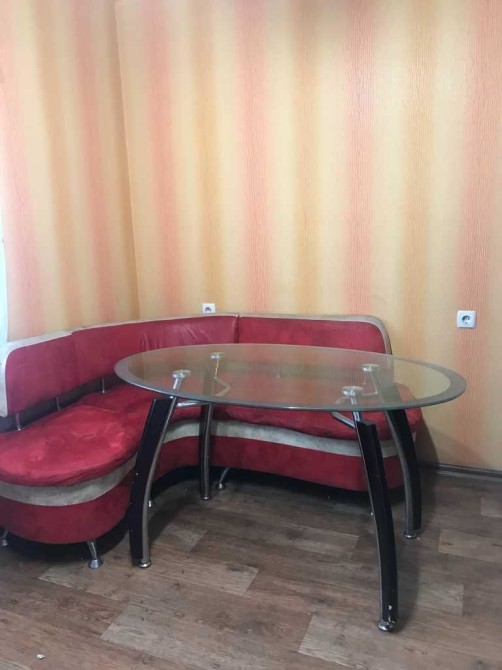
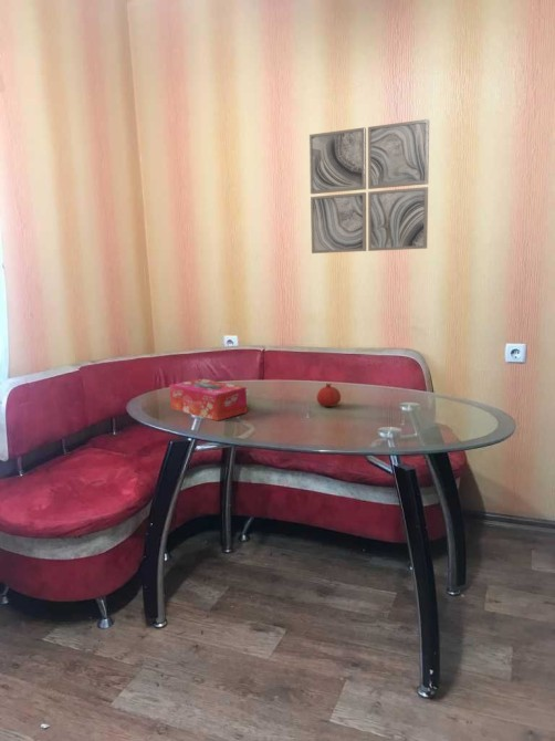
+ fruit (328, 394)
+ tissue box (207, 398)
+ wall art (368, 188)
